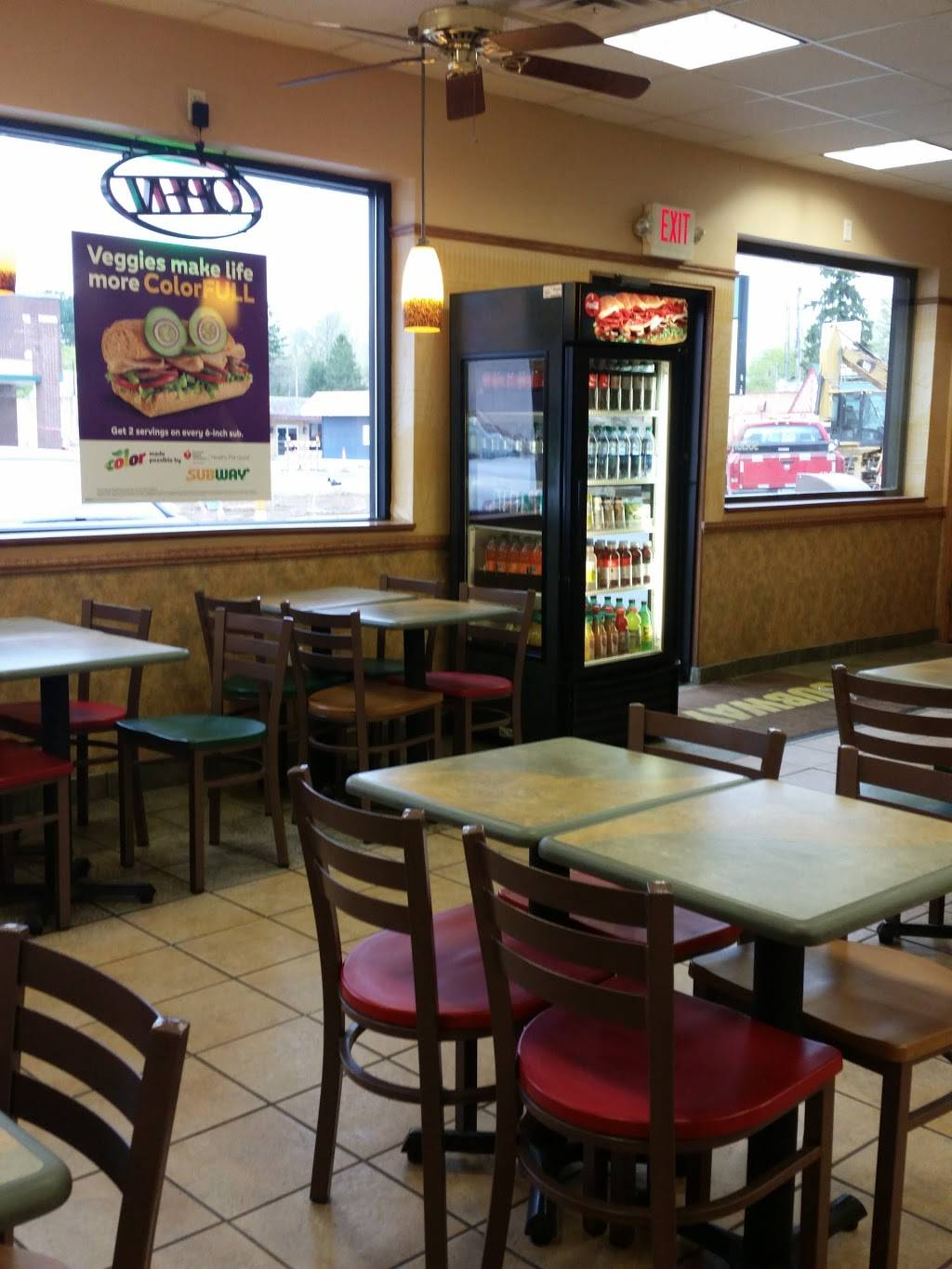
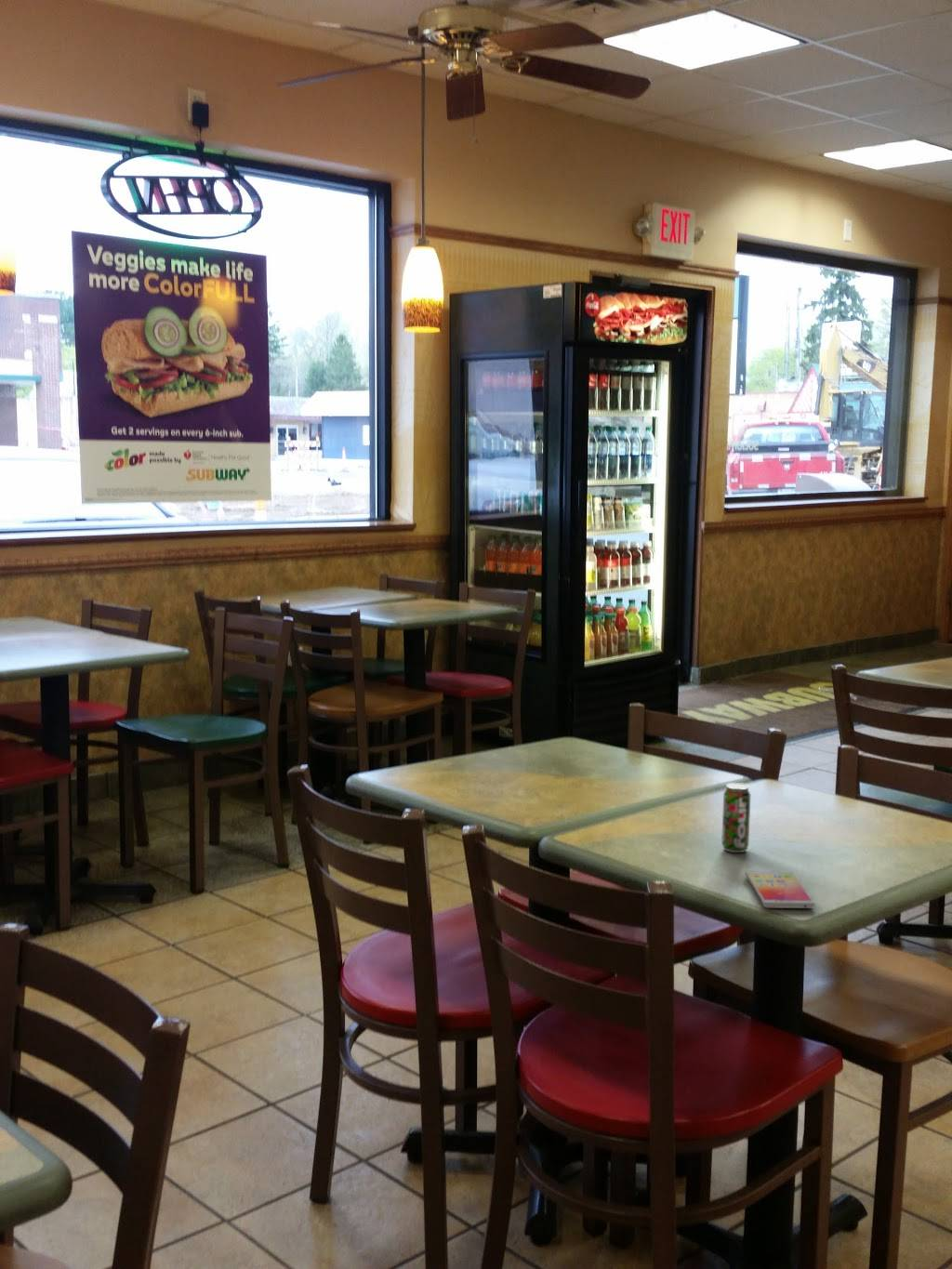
+ smartphone (778, 889)
+ beverage can (735, 817)
